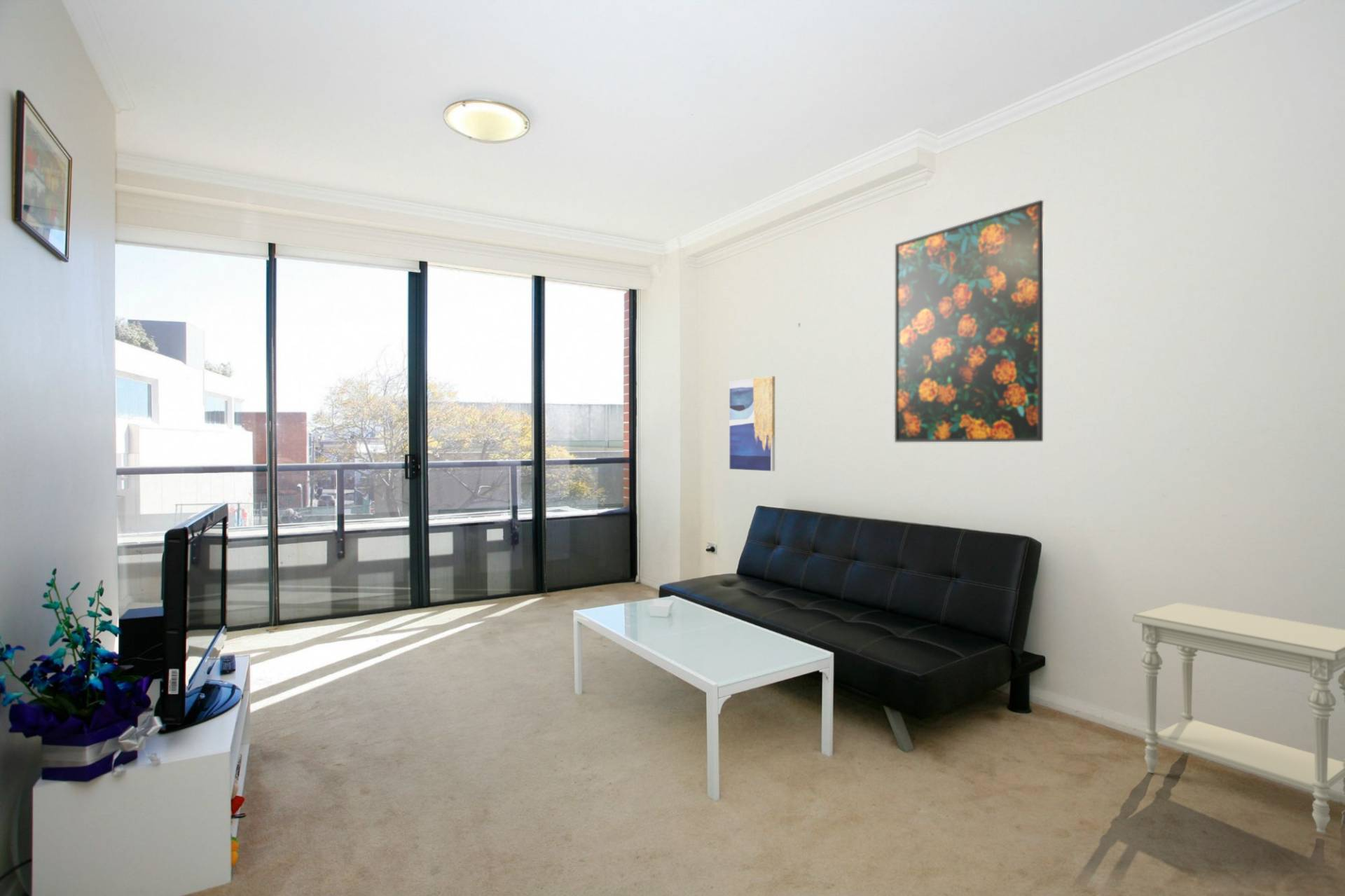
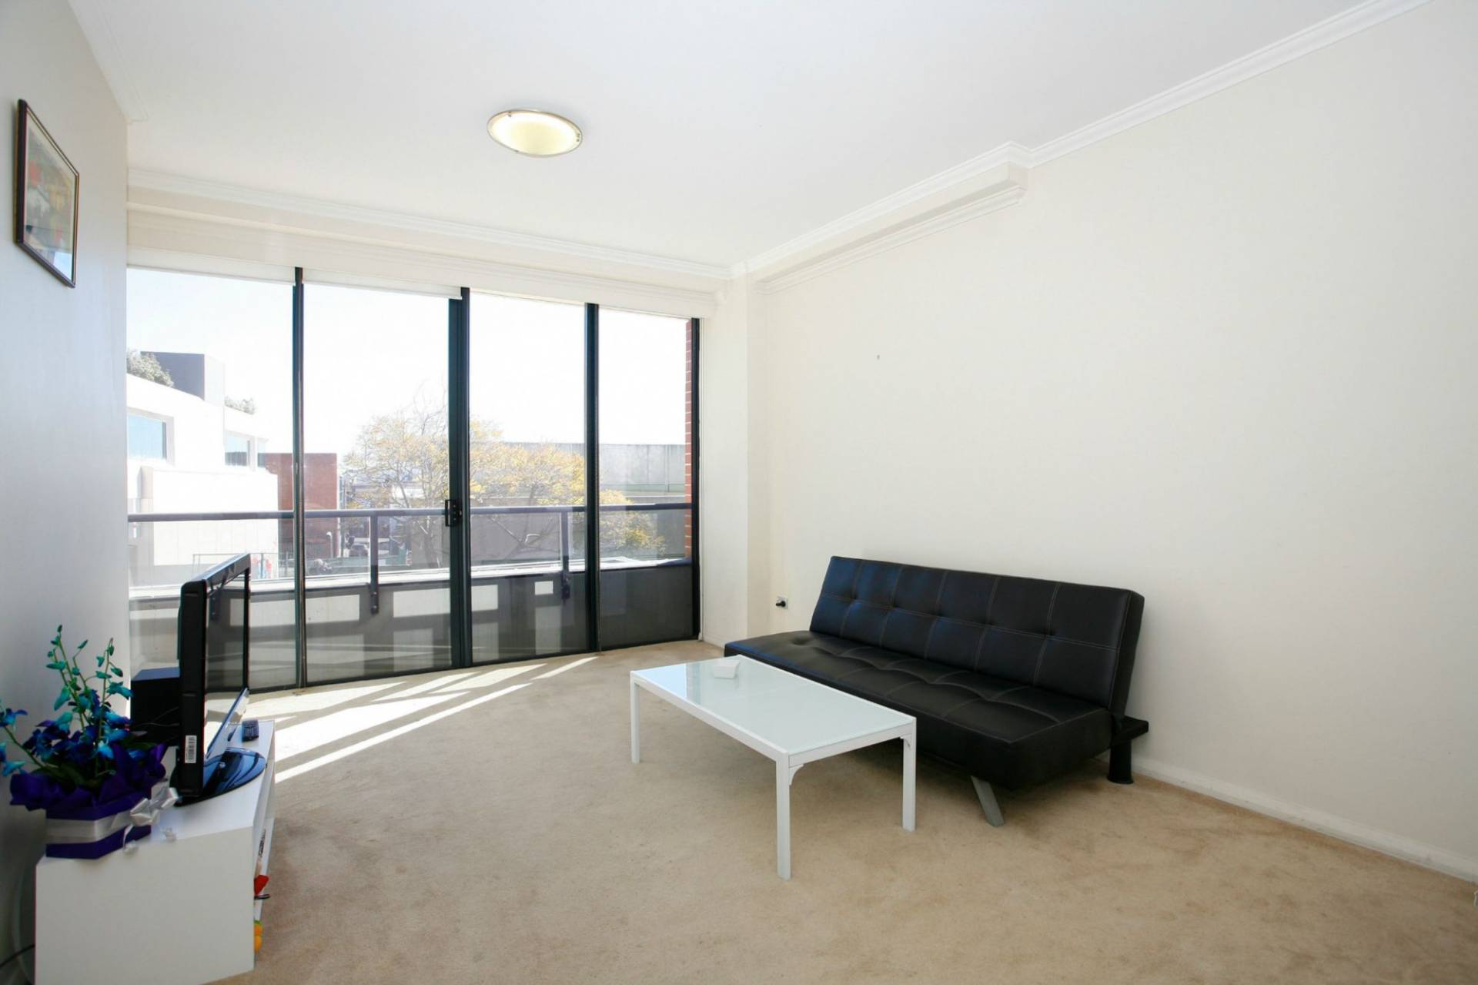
- wall art (751, 424)
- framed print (962, 333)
- side table (1241, 733)
